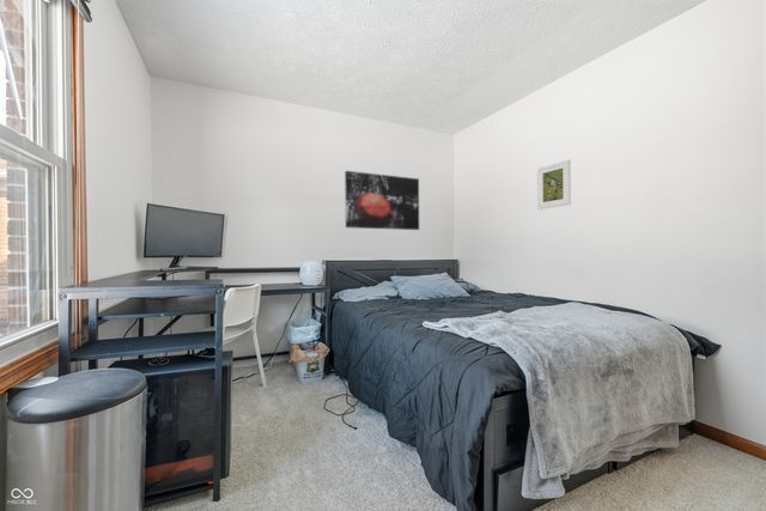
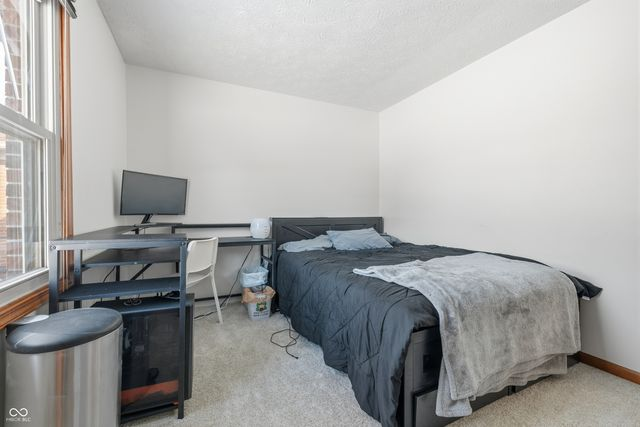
- wall art (383, 201)
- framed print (553, 185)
